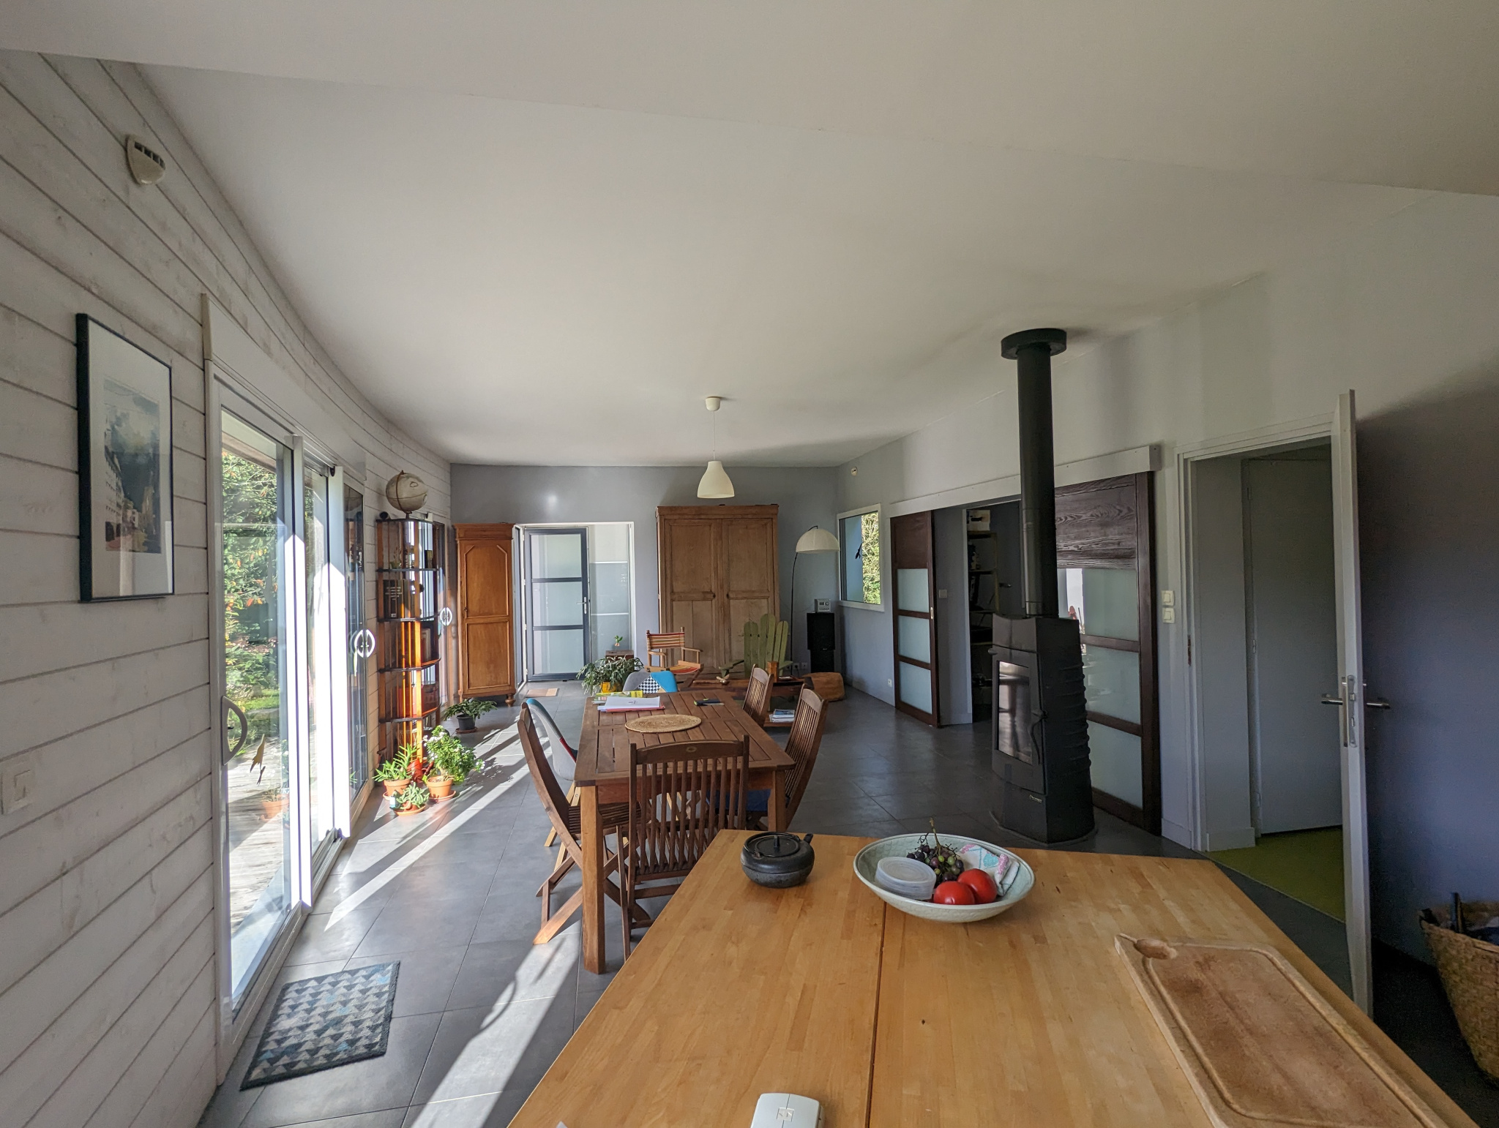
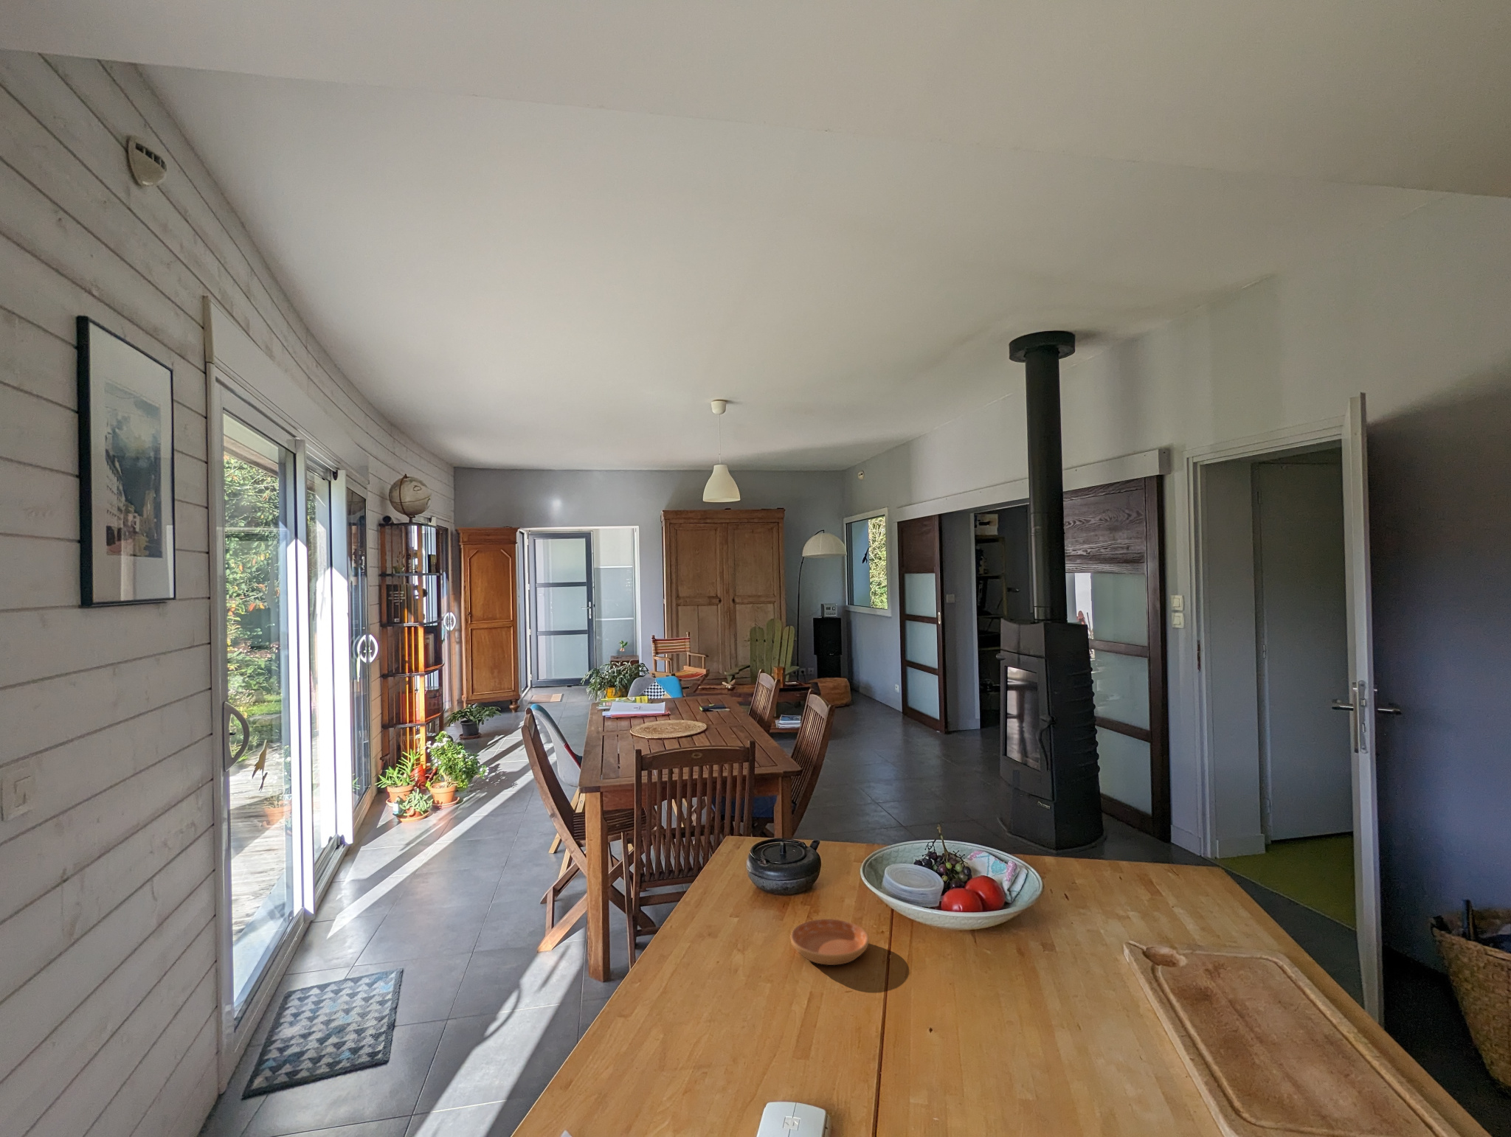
+ saucer (829, 942)
